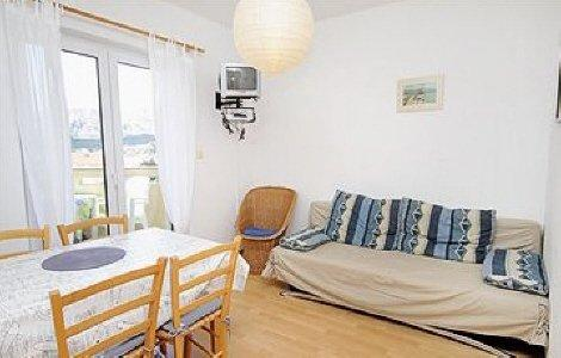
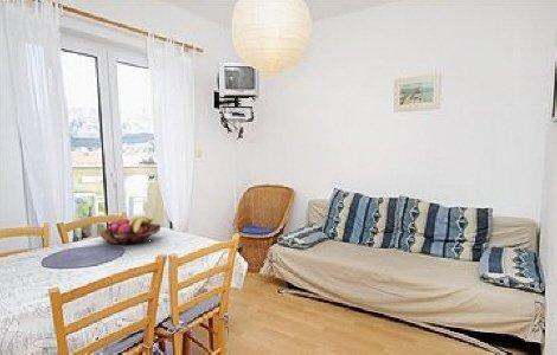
+ fruit basket (132, 228)
